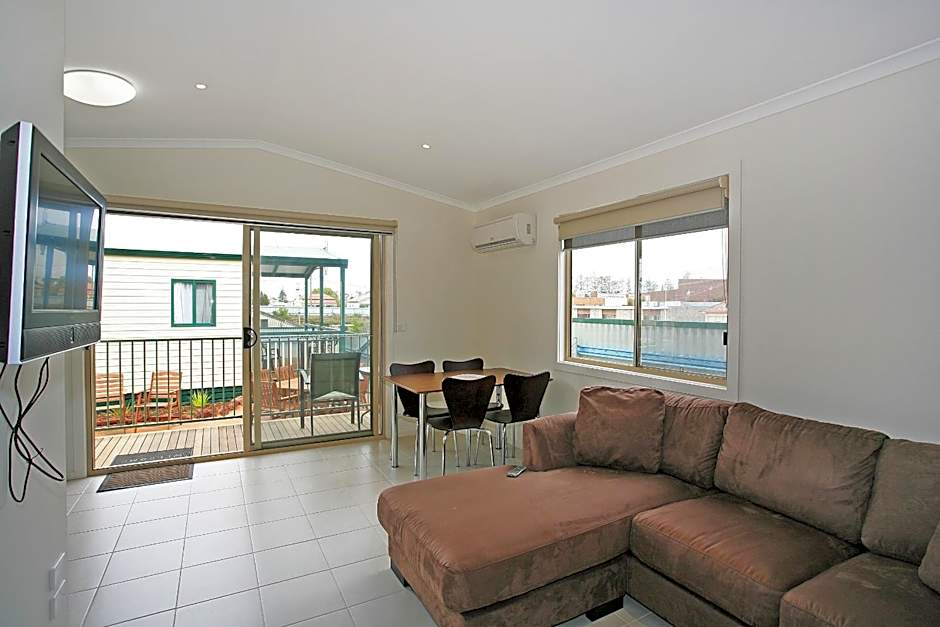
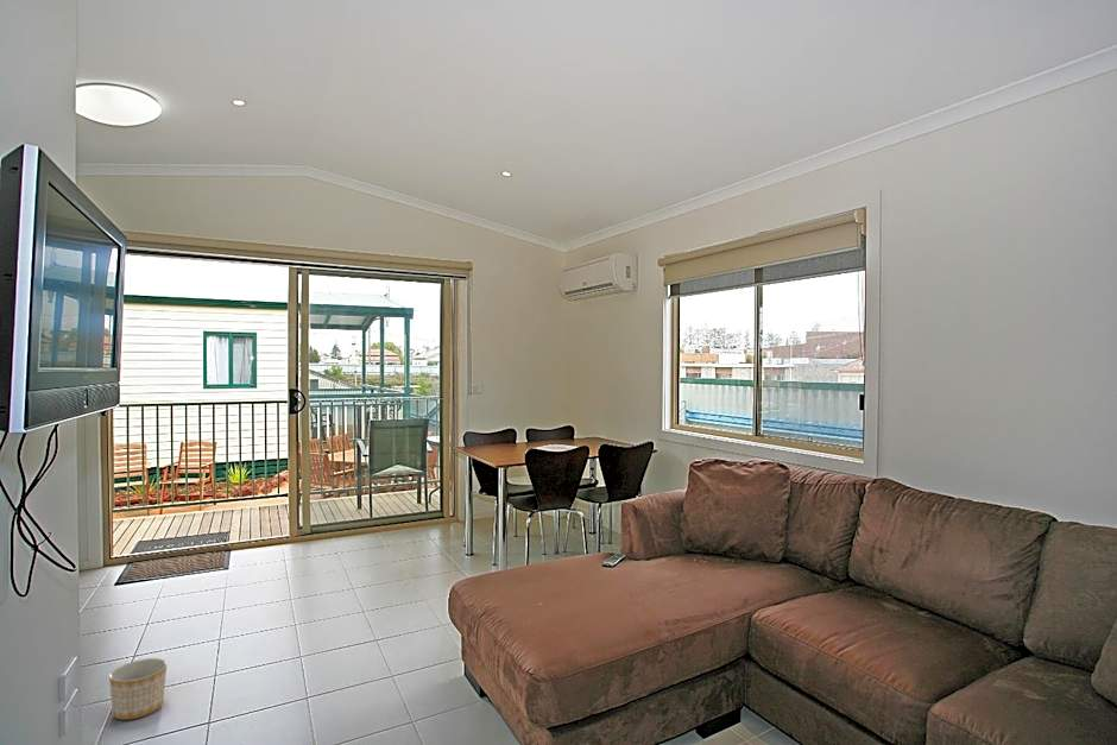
+ planter (138, 689)
